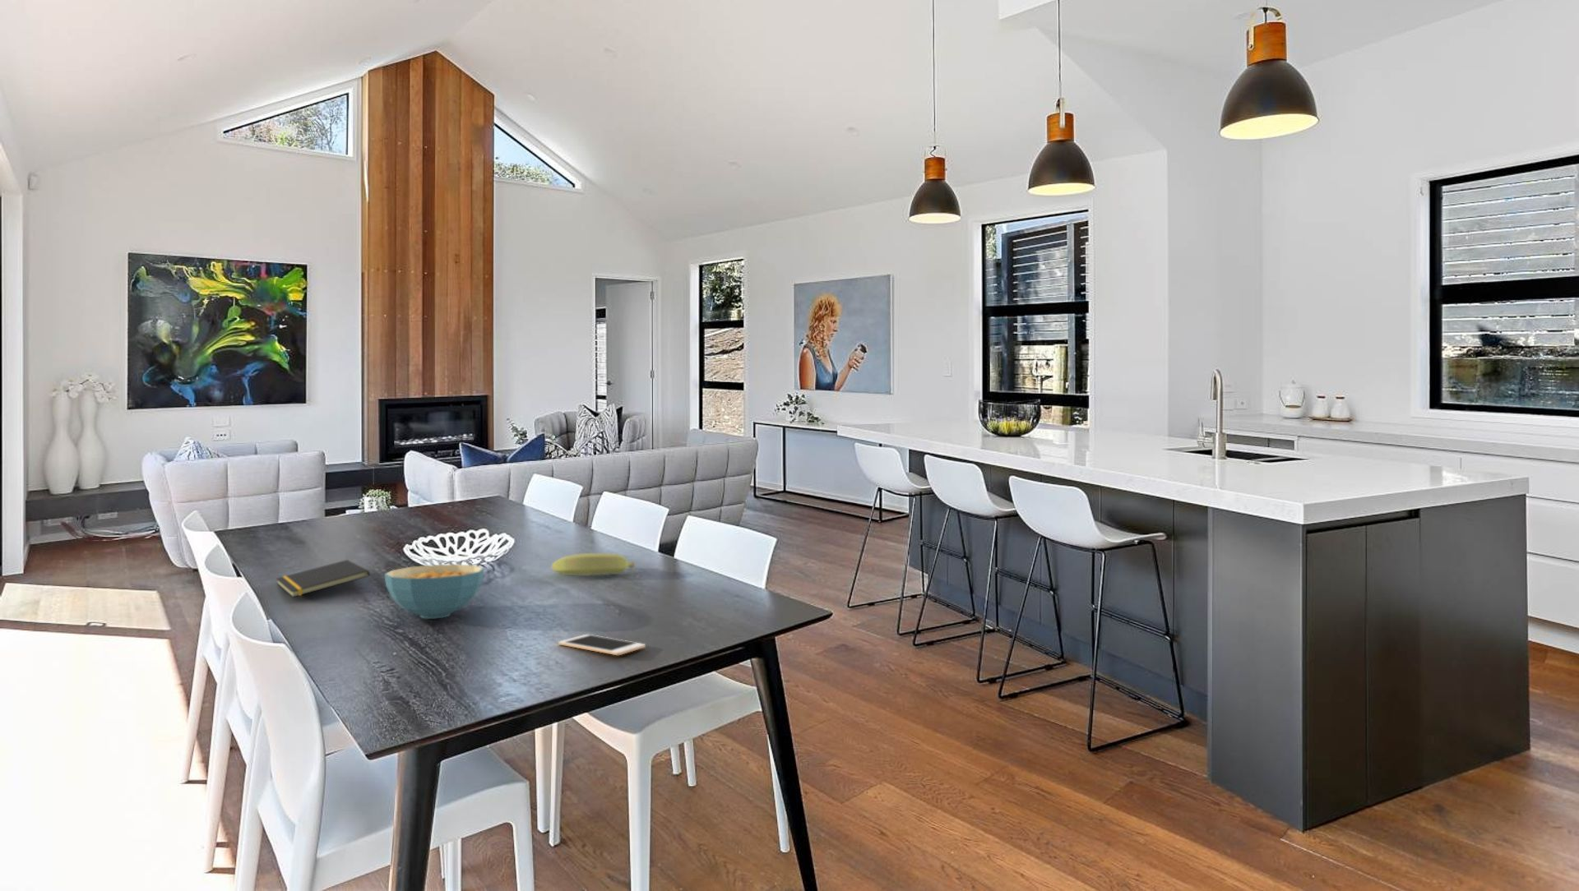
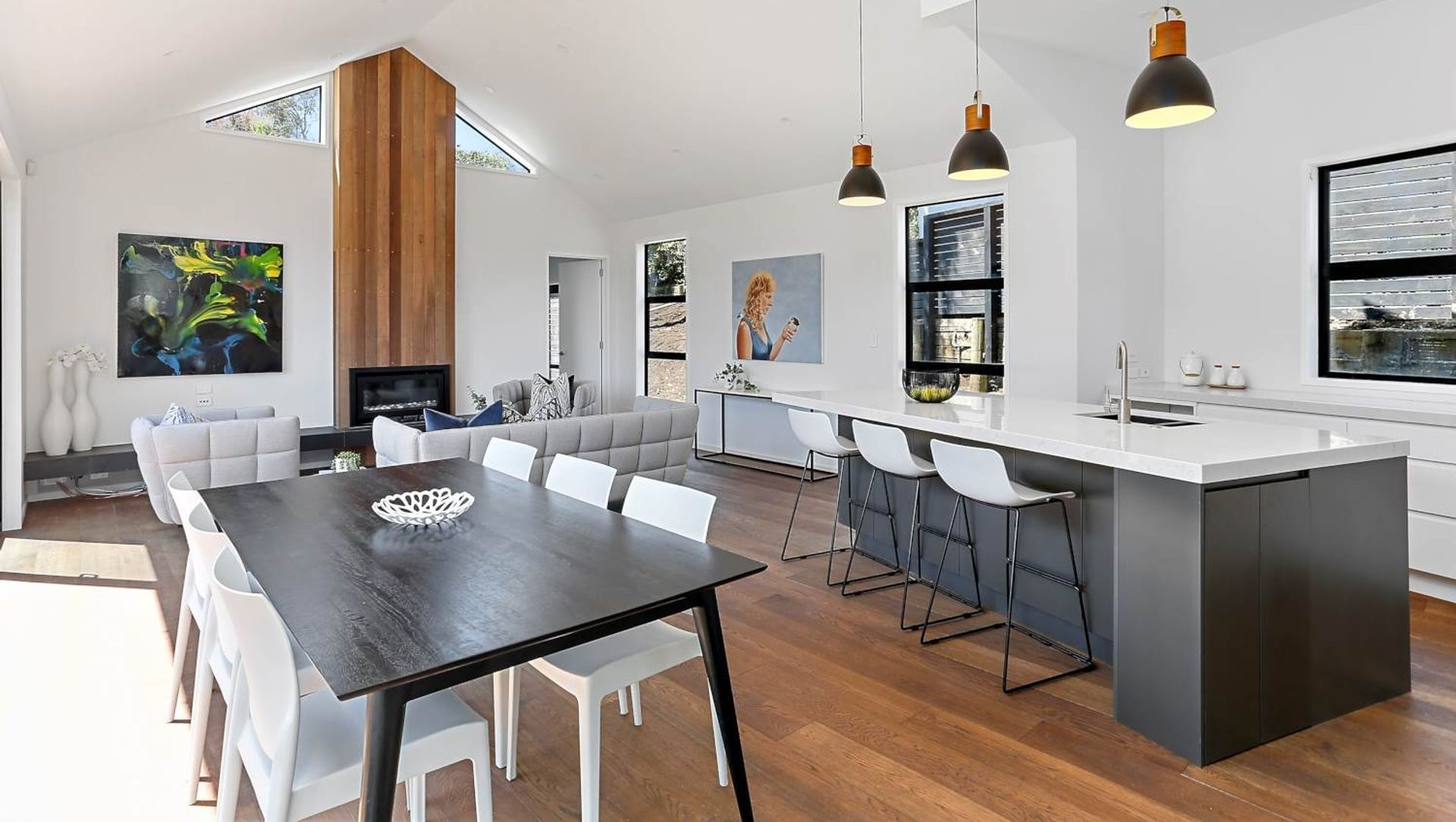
- cereal bowl (435, 593)
- cell phone (601, 645)
- banana (596, 561)
- notepad (322, 577)
